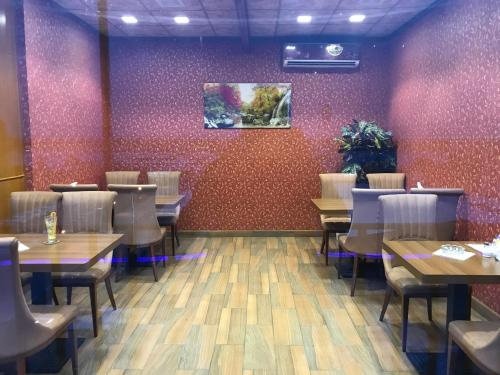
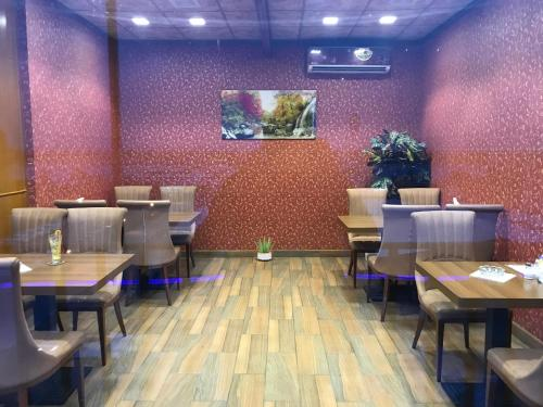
+ potted plant (264, 247)
